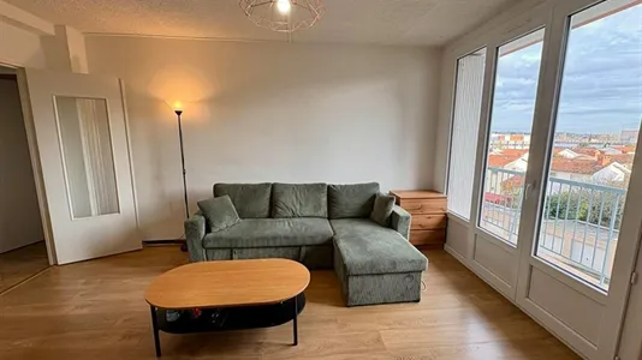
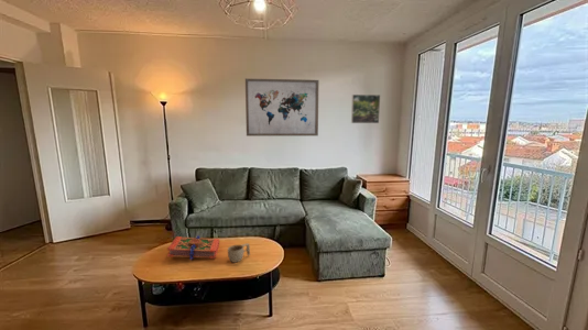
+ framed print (366, 109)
+ book (195, 246)
+ wall art (282, 108)
+ cup (239, 252)
